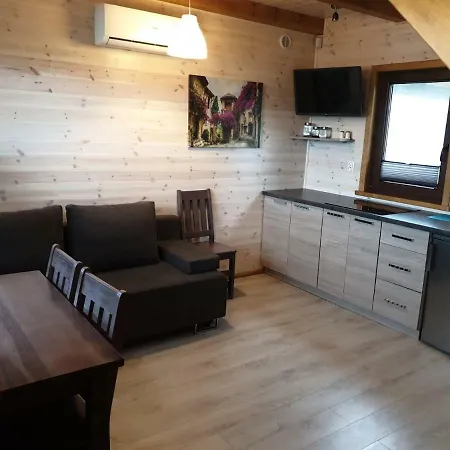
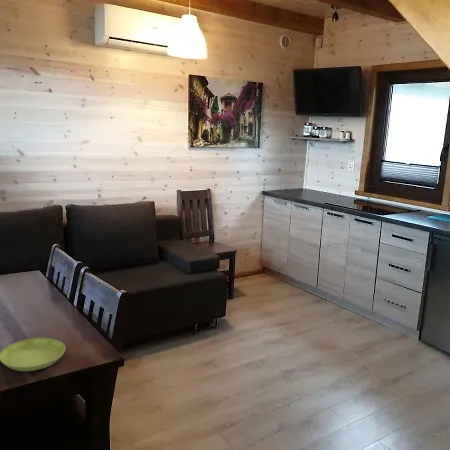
+ saucer (33, 355)
